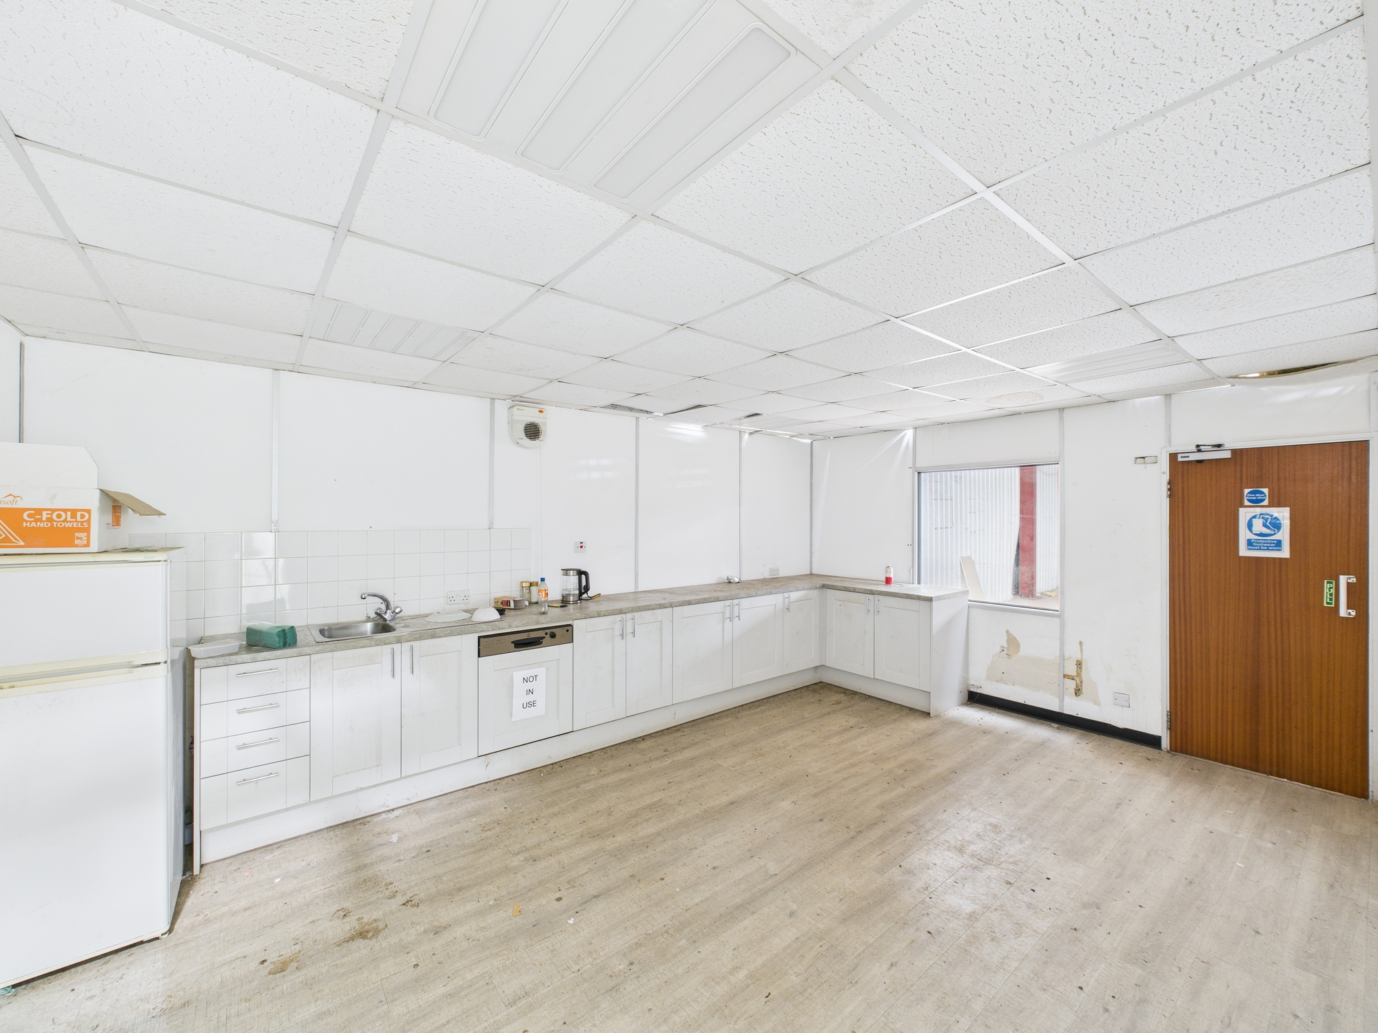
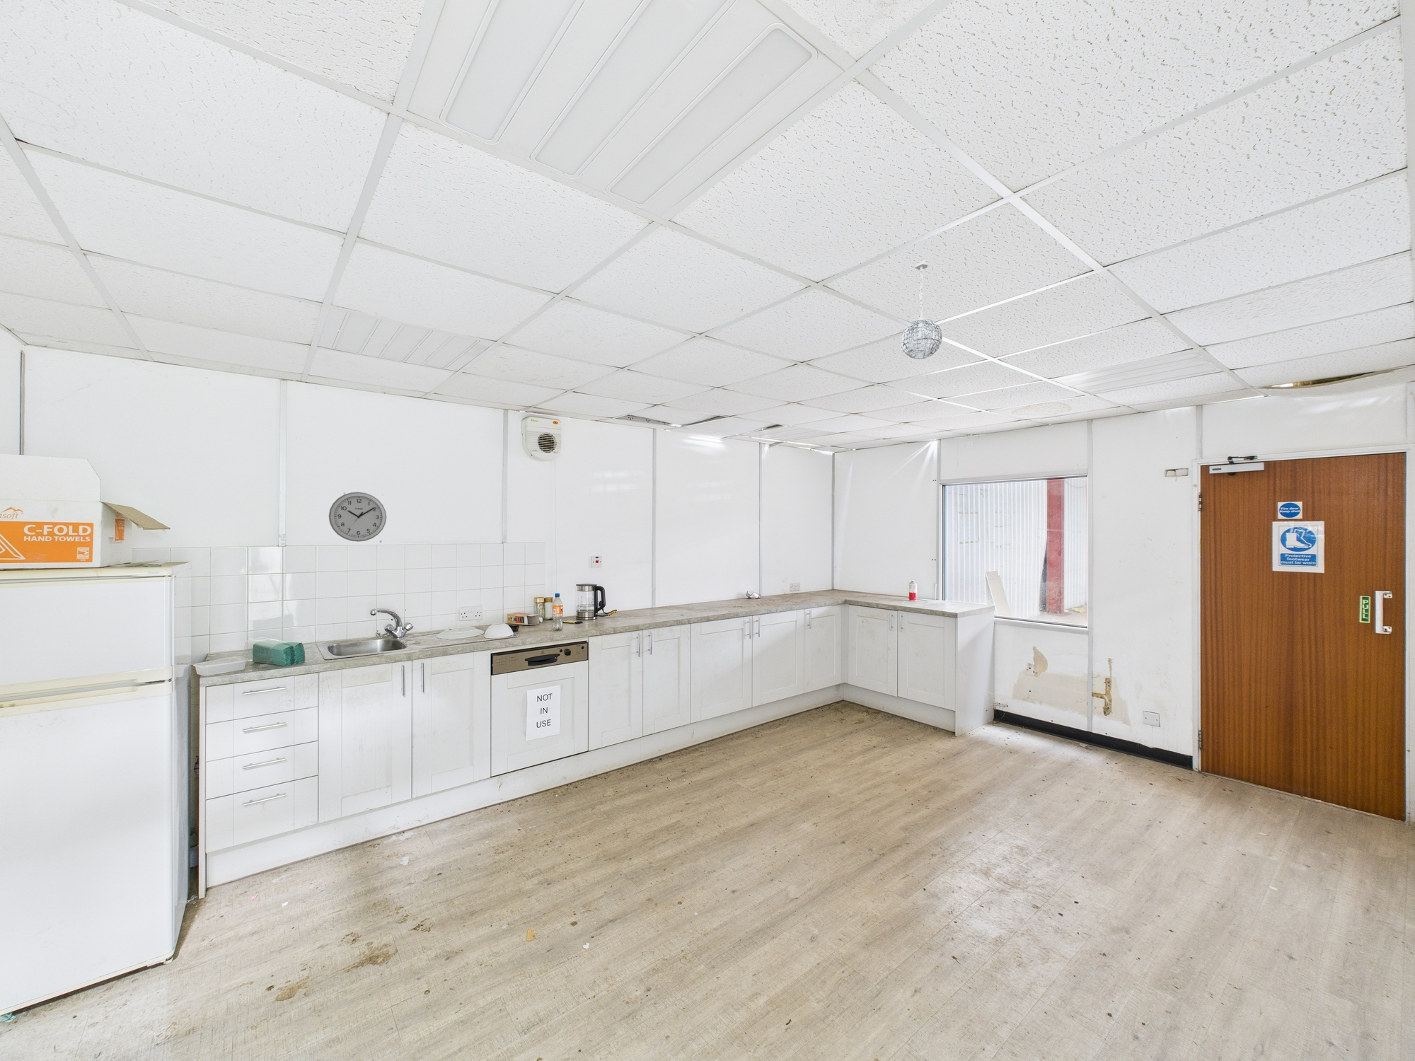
+ pendant light (921, 310)
+ wall clock (358, 516)
